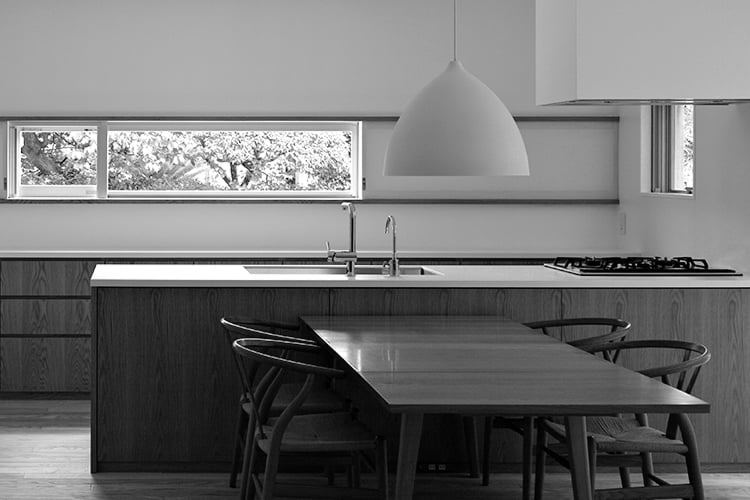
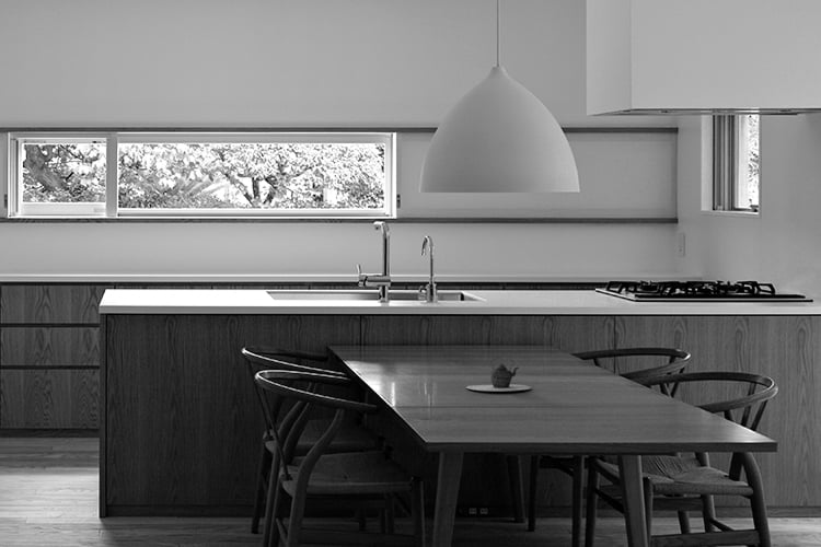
+ teapot (498, 372)
